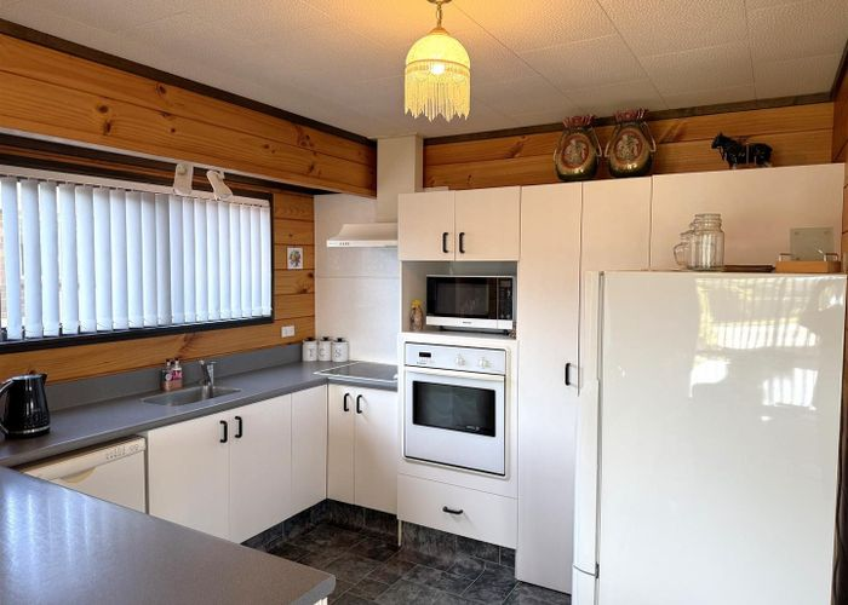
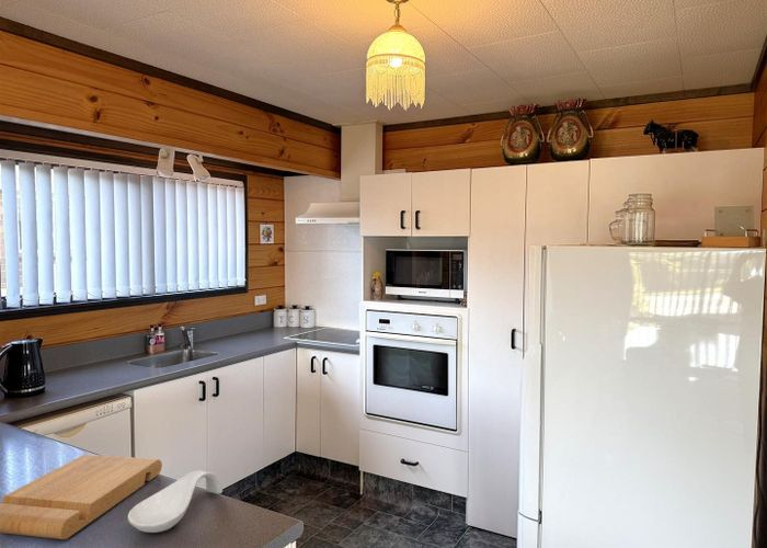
+ spoon rest (179, 498)
+ cutting board (77, 490)
